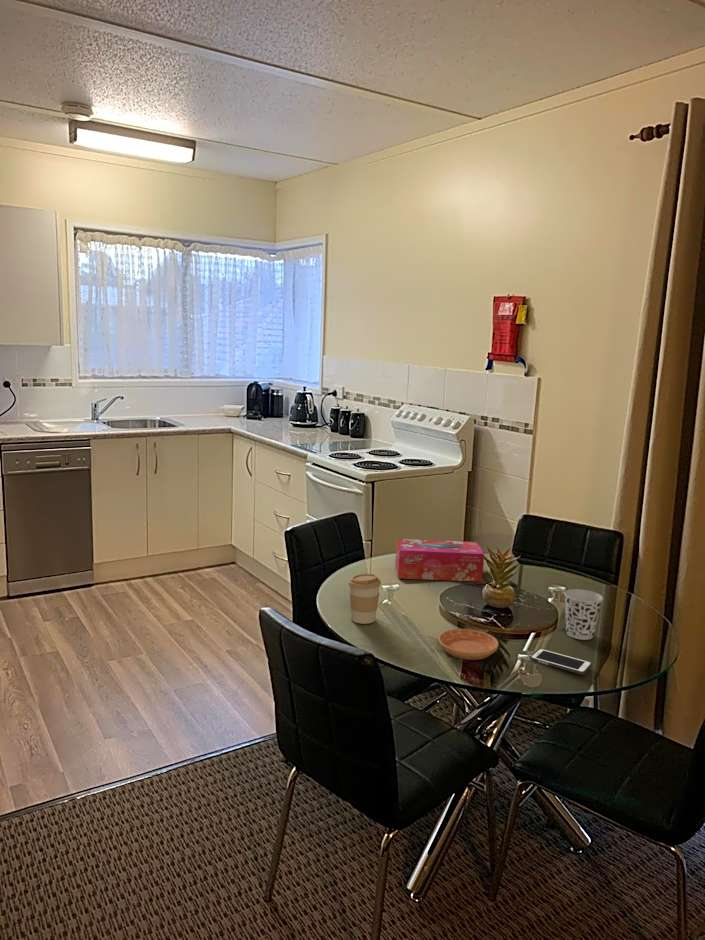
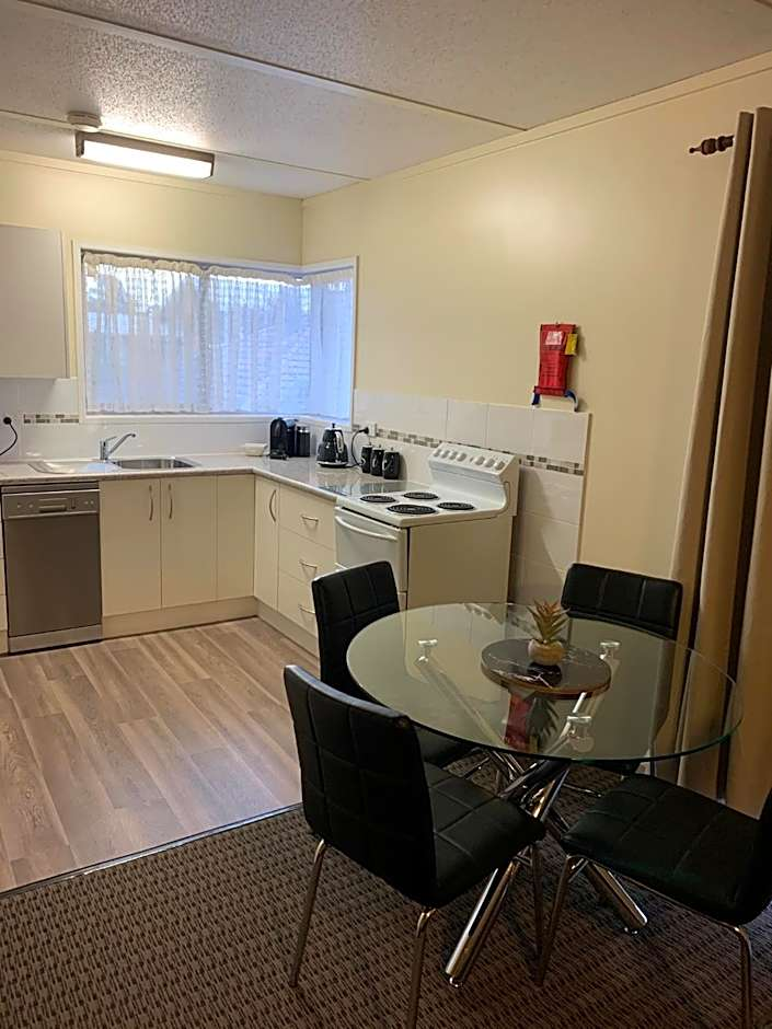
- coffee cup (363, 597)
- cell phone (560, 661)
- saucer (468, 645)
- tissue box (438, 559)
- cup (581, 615)
